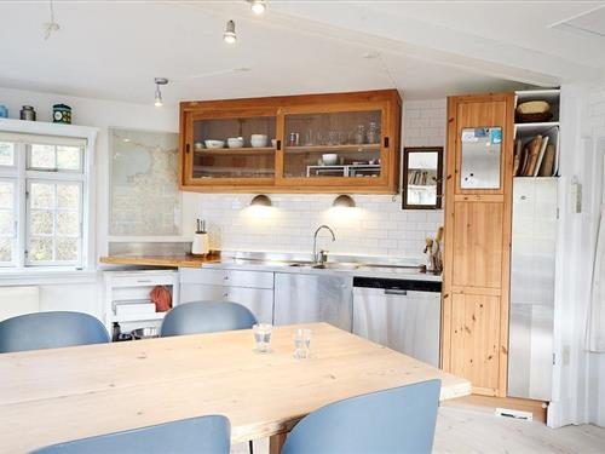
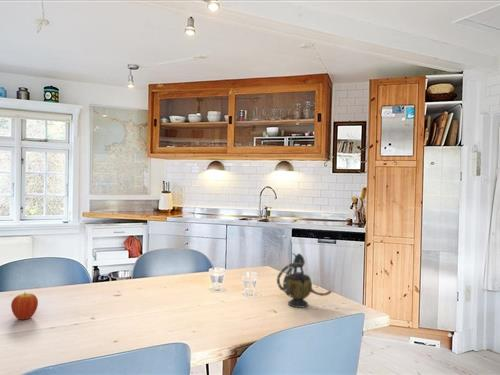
+ fruit (24, 305)
+ teapot (306, 278)
